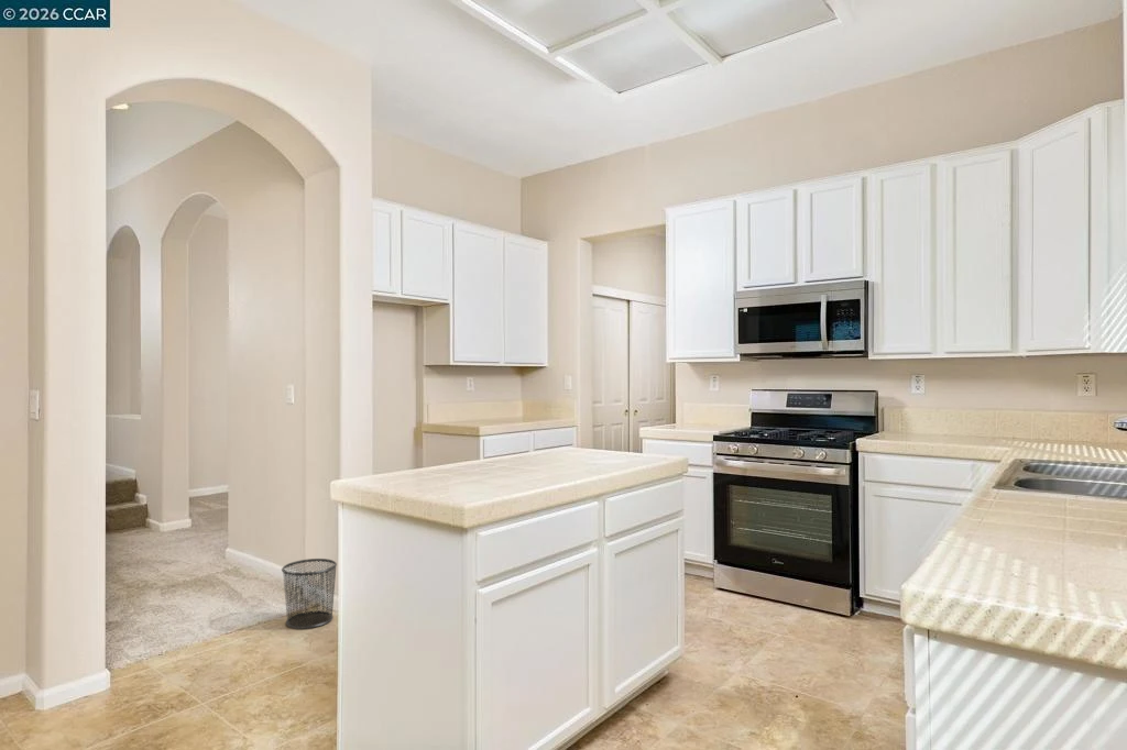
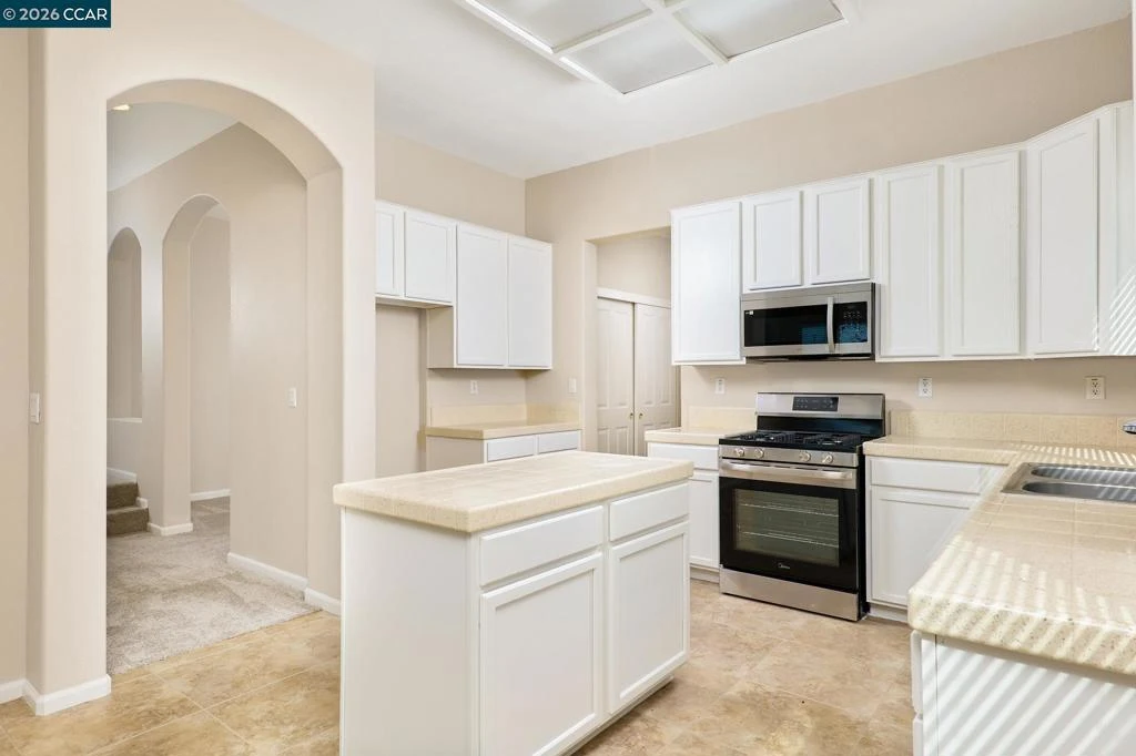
- waste bin (309, 592)
